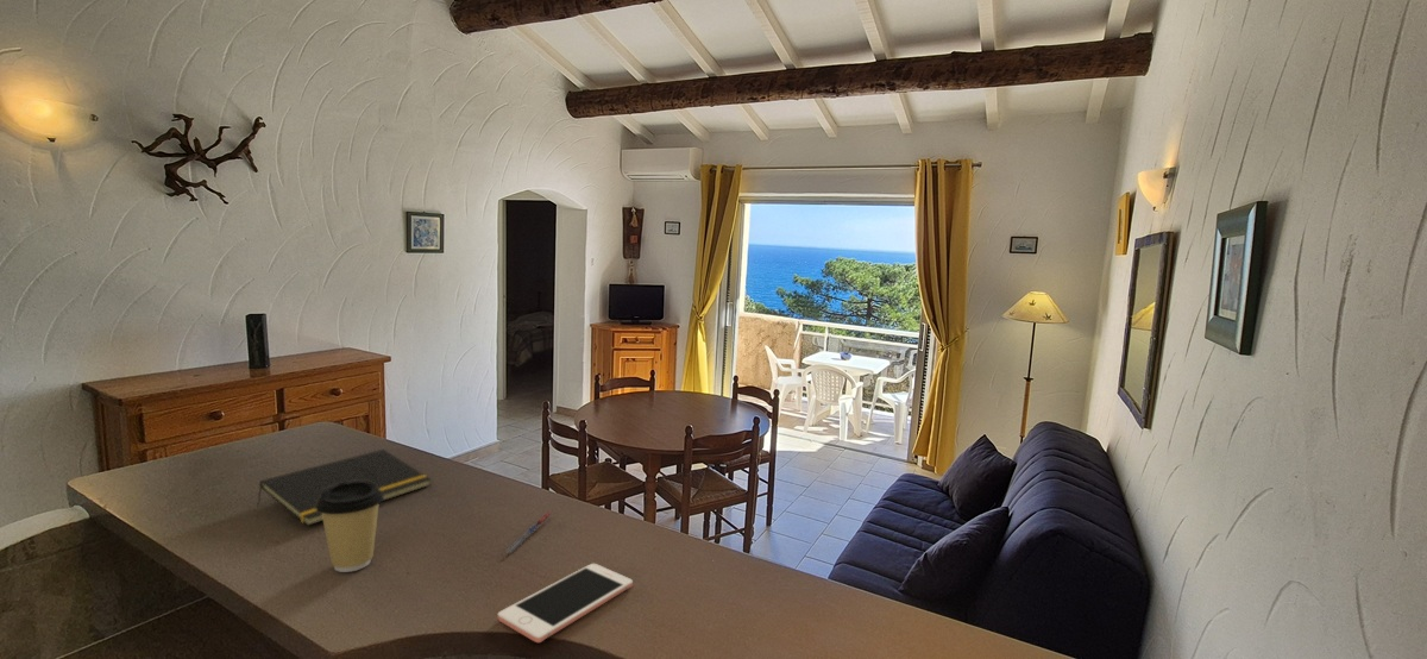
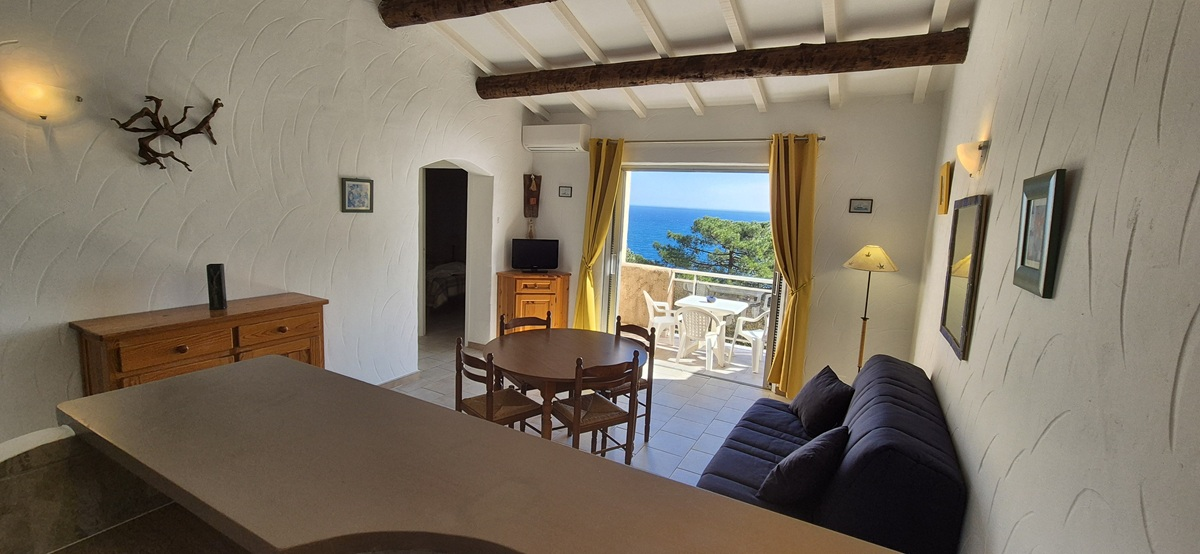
- notepad (350, 481)
- coffee cup (351, 526)
- pen (529, 531)
- cell phone (568, 598)
